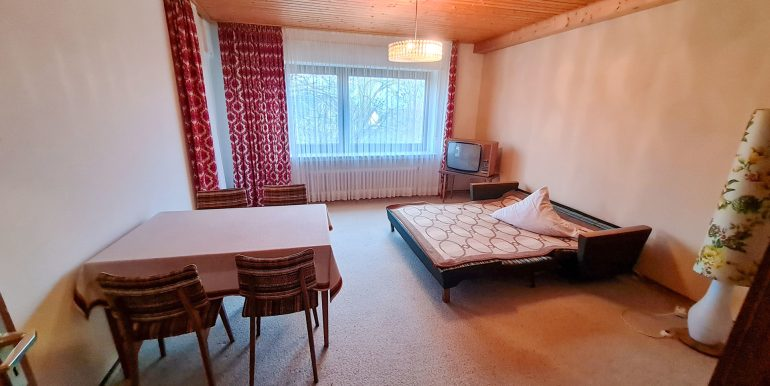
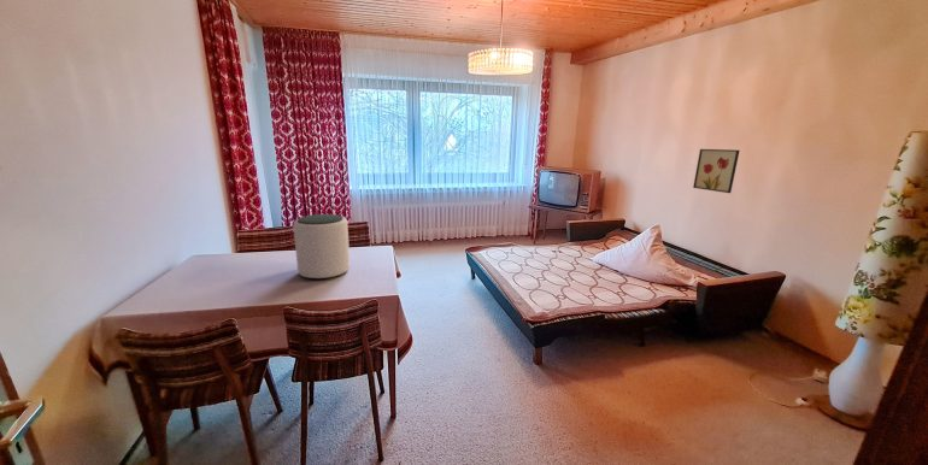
+ plant pot (322, 245)
+ wall art (715, 170)
